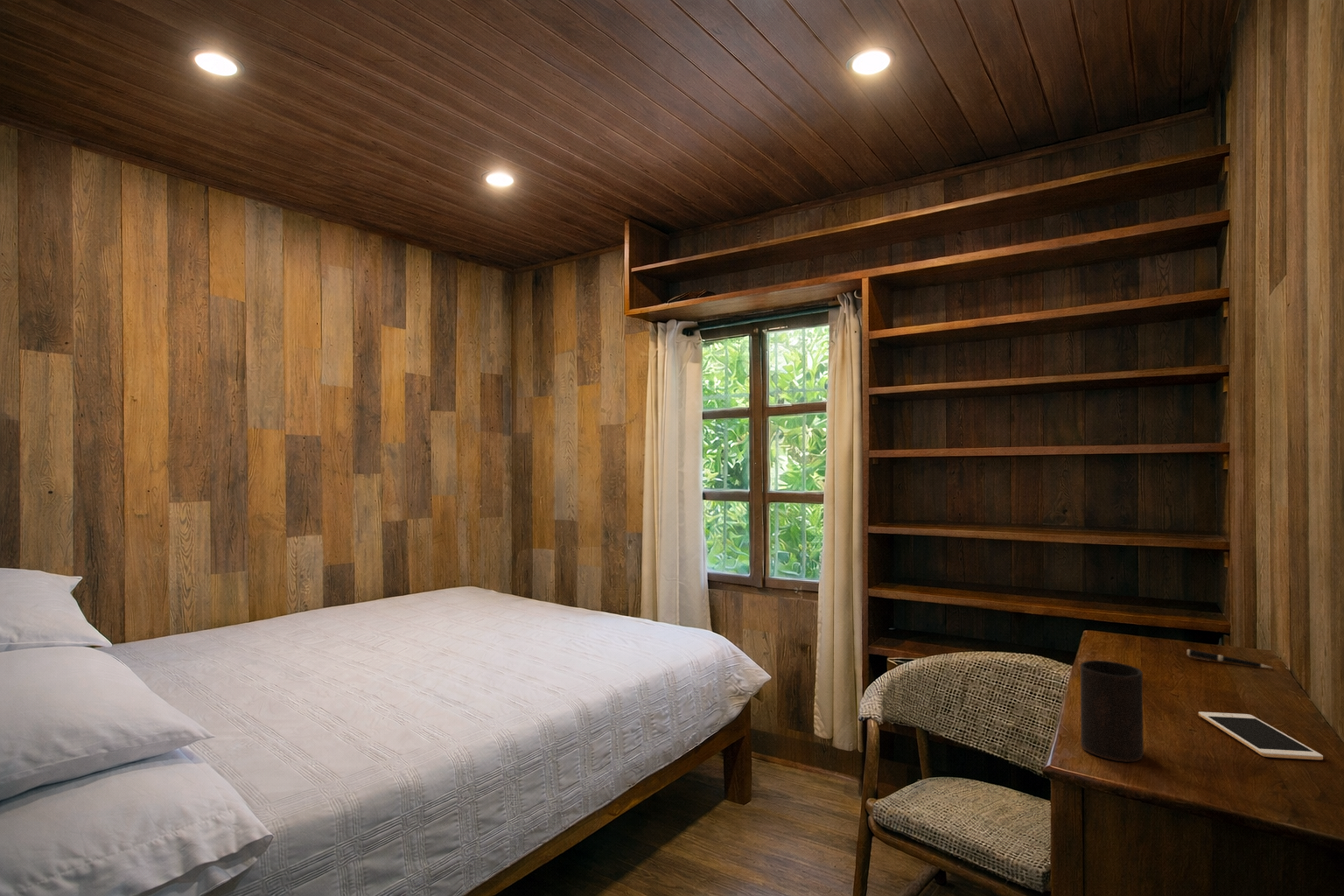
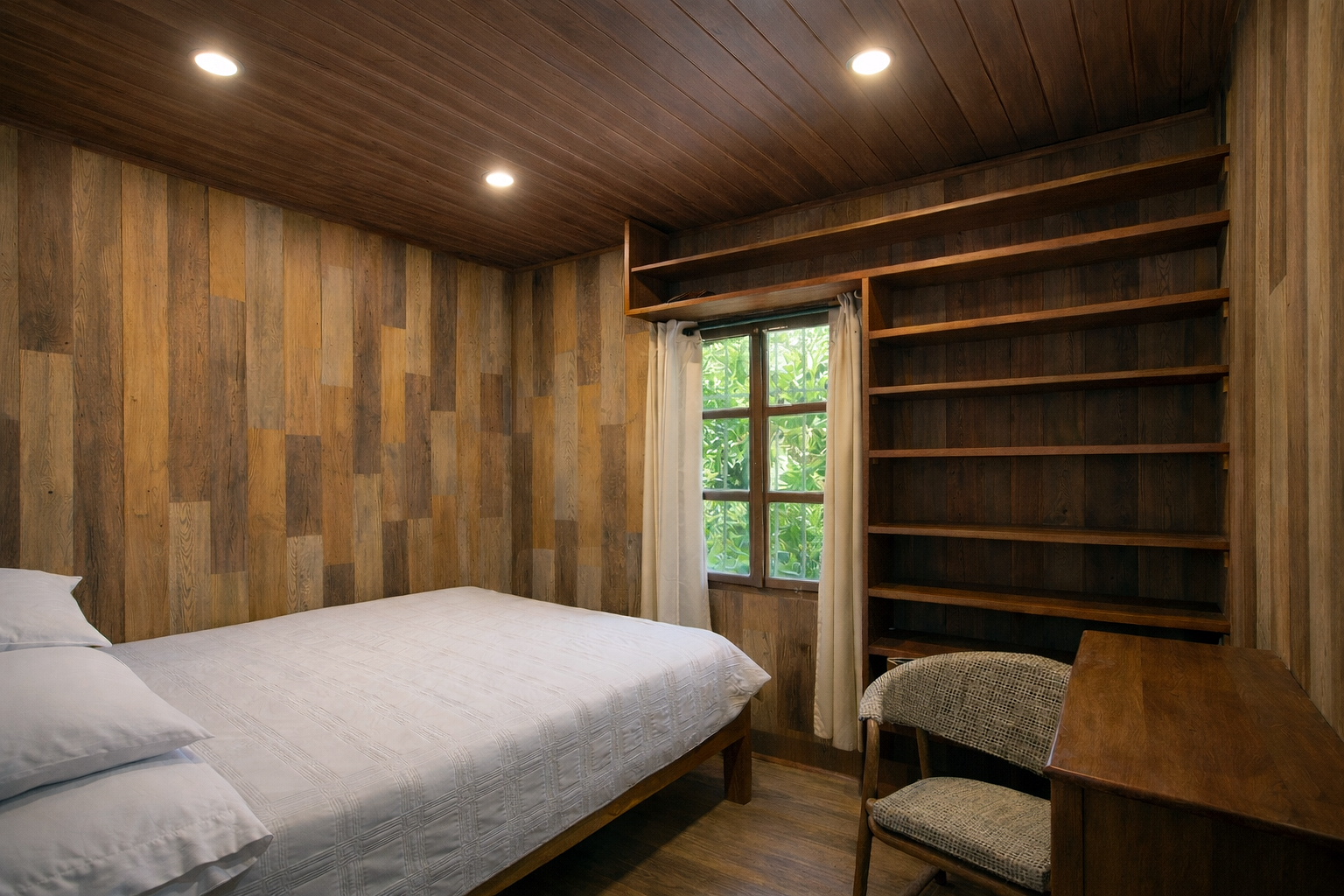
- cup (1111, 709)
- pen (1228, 658)
- cell phone (1256, 733)
